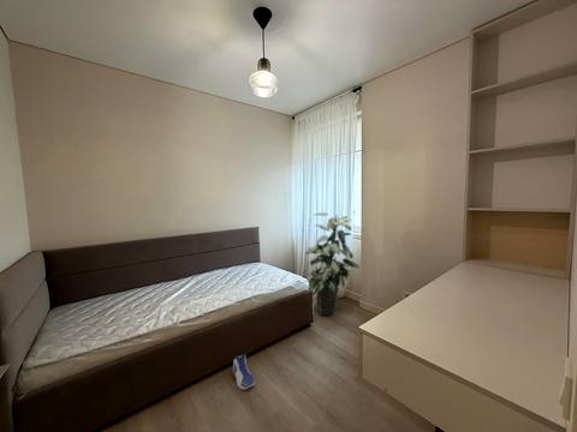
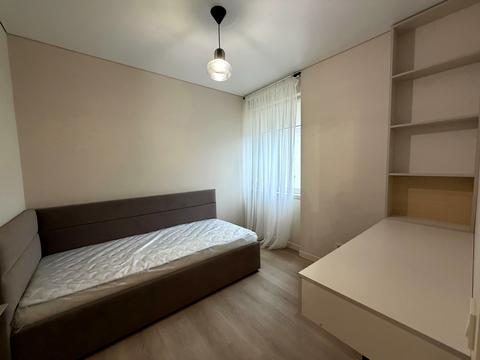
- sneaker (240, 368)
- indoor plant (328, 262)
